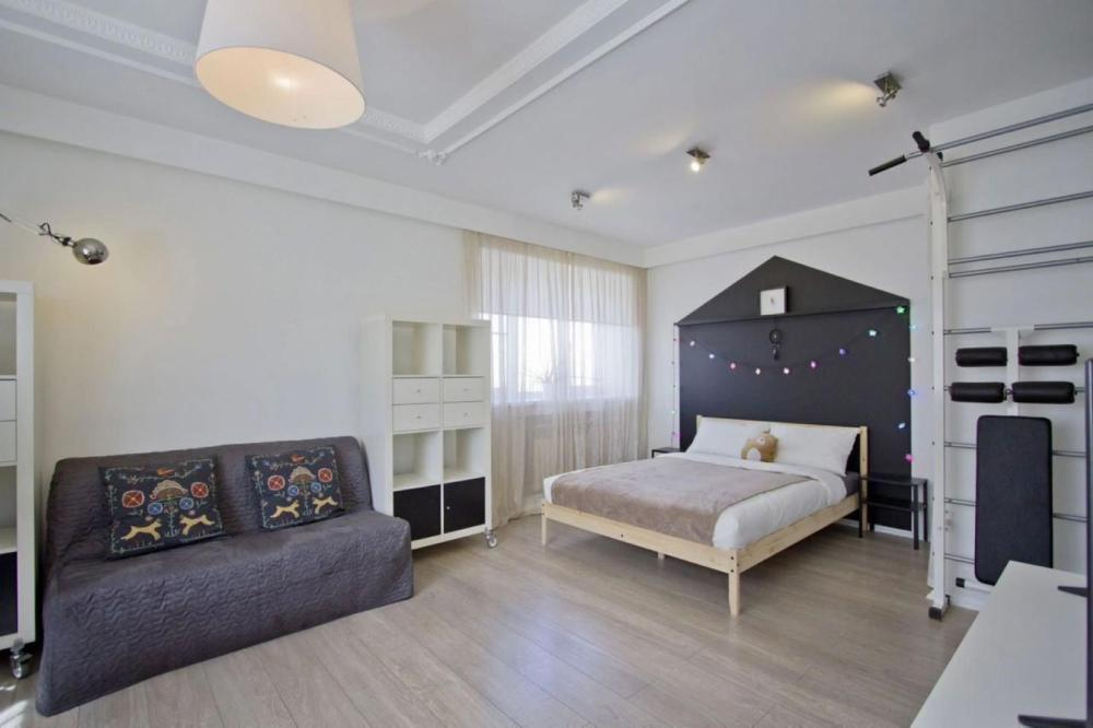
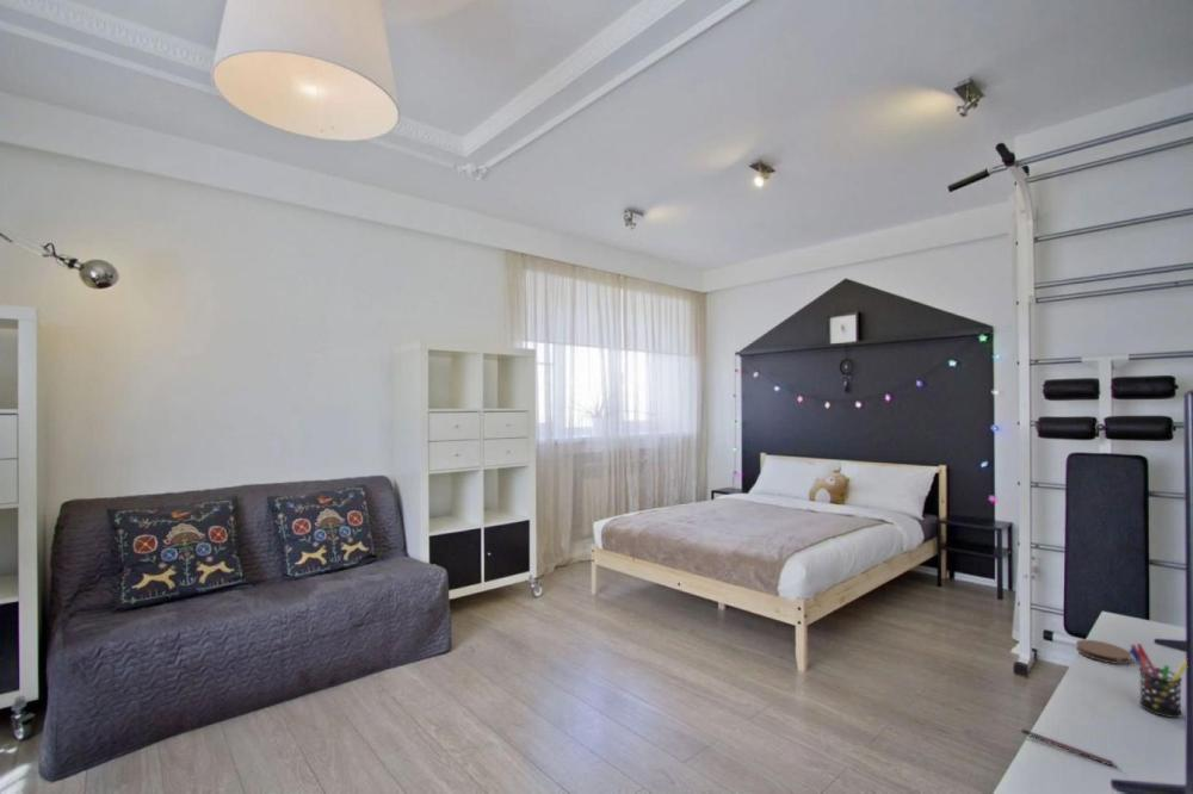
+ pen (1061, 744)
+ pen holder (1158, 678)
+ coaster (1102, 651)
